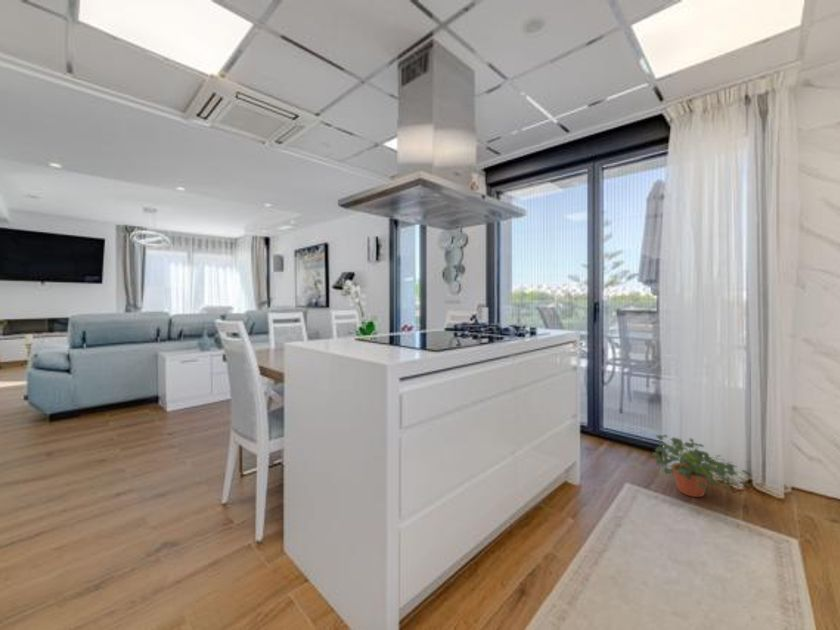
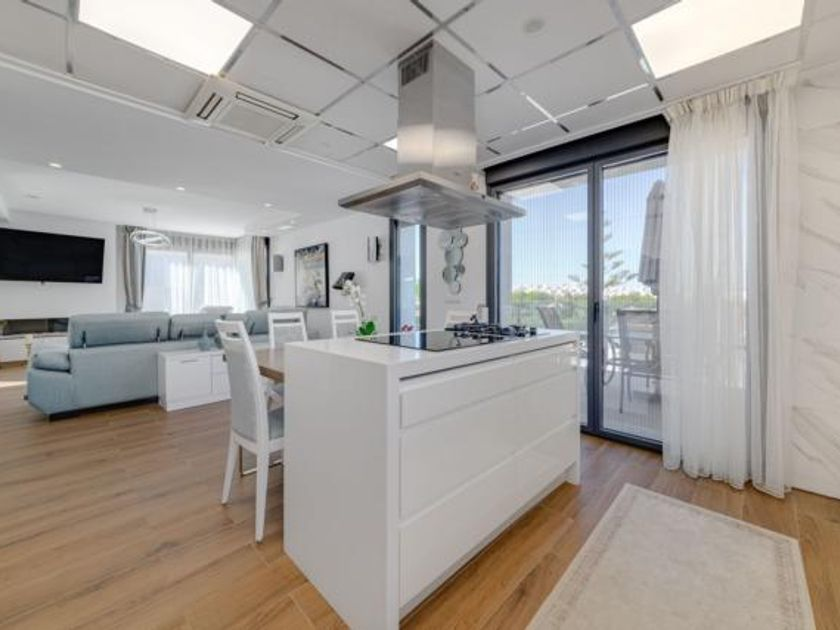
- potted plant (697, 470)
